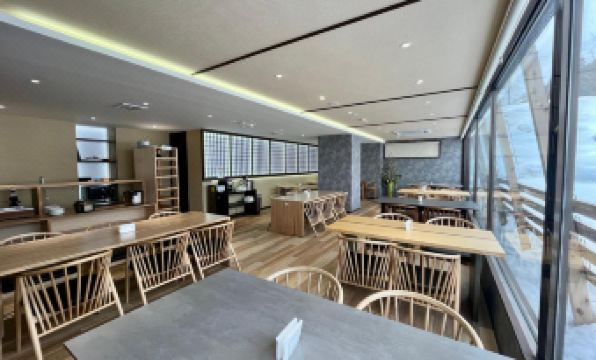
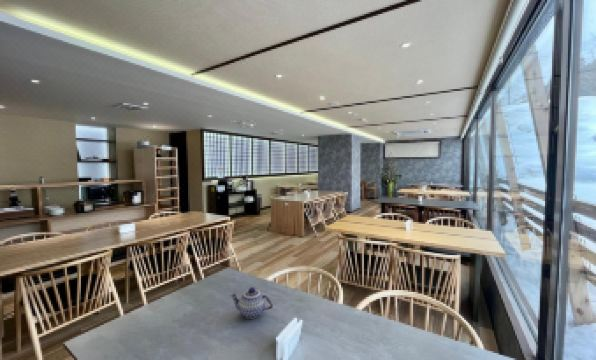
+ teapot (251, 300)
